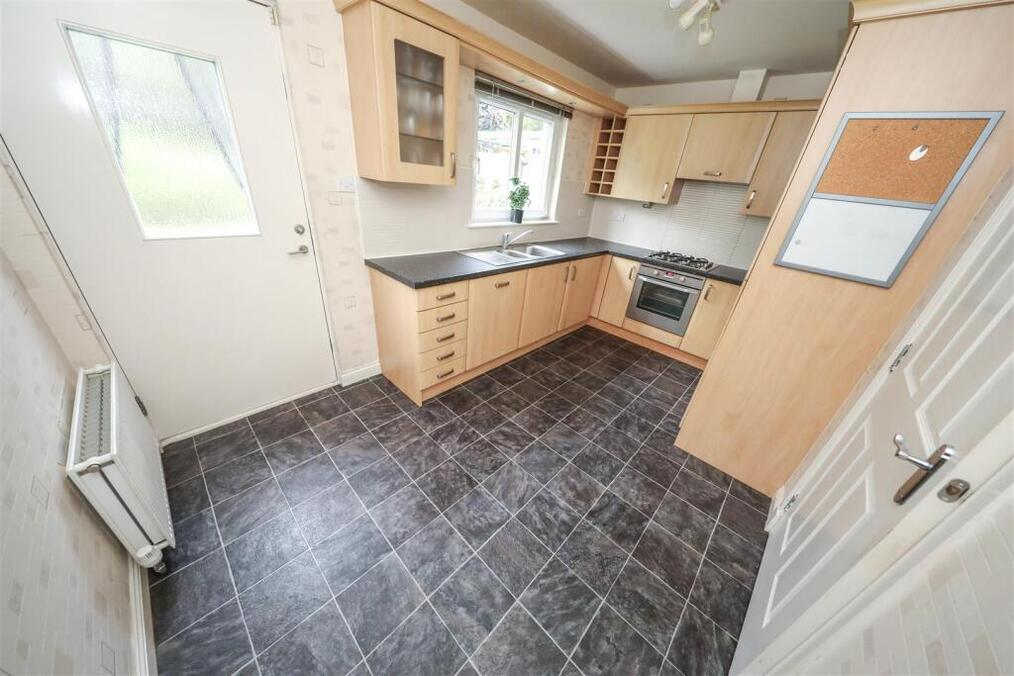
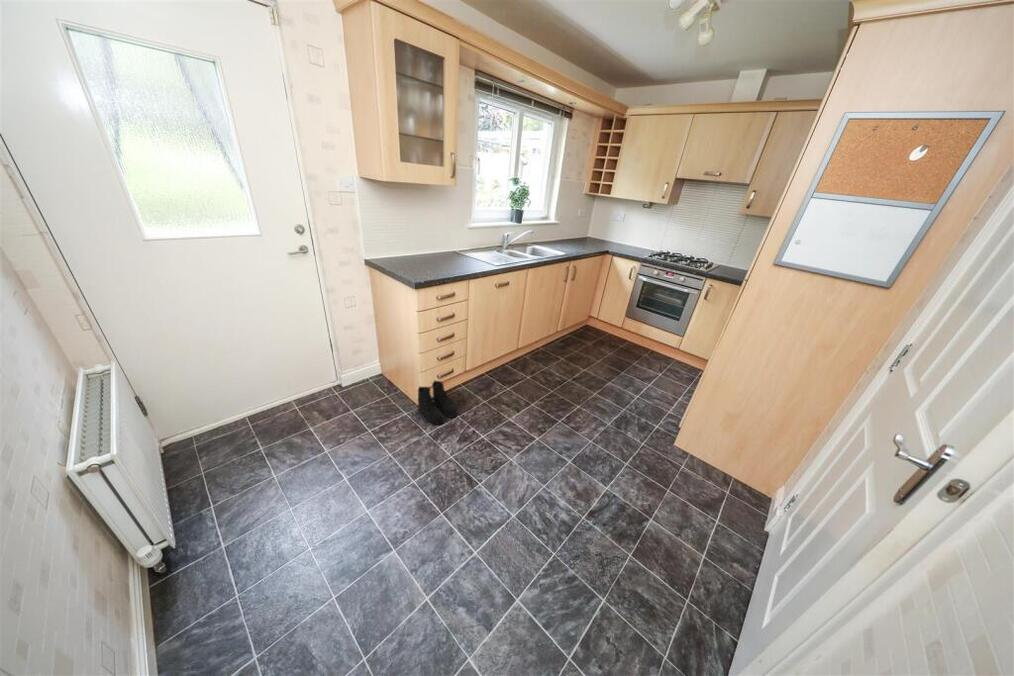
+ boots (437, 399)
